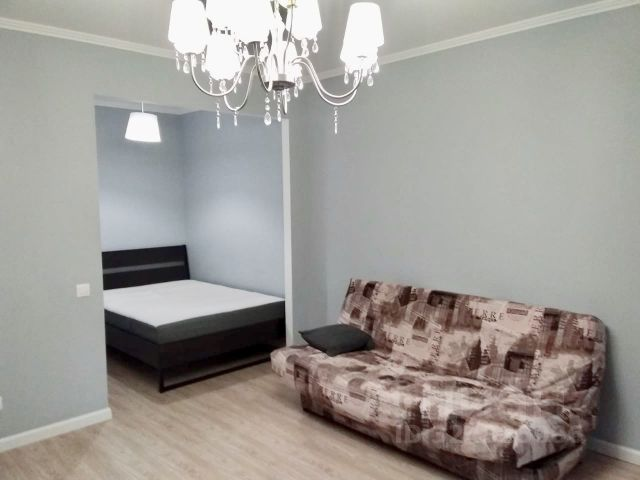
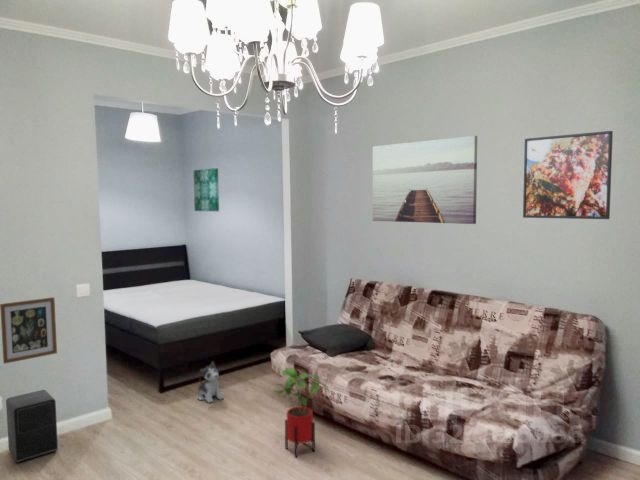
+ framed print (565, 177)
+ house plant (297, 408)
+ wall art (420, 182)
+ plush toy (208, 378)
+ wall art (29, 329)
+ wall art (206, 190)
+ speaker (31, 424)
